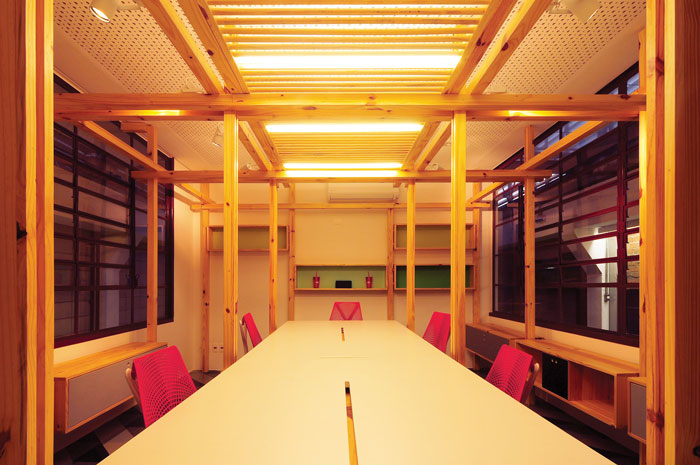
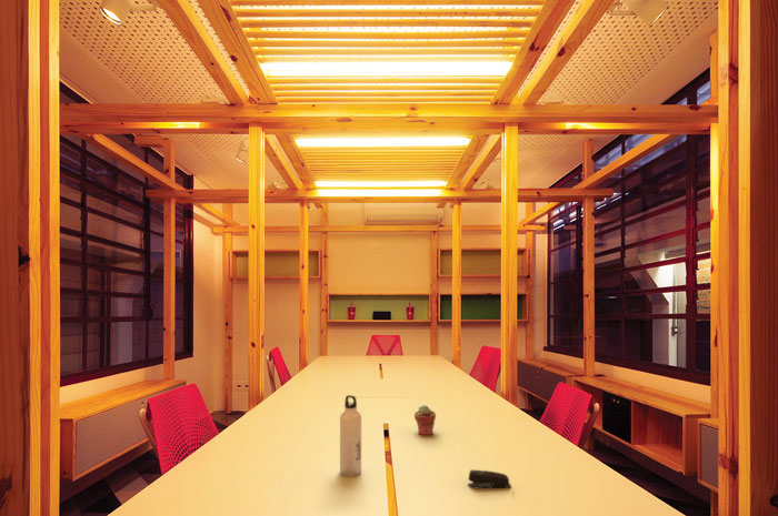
+ potted succulent (425, 418)
+ water bottle (350, 434)
+ stapler (489, 478)
